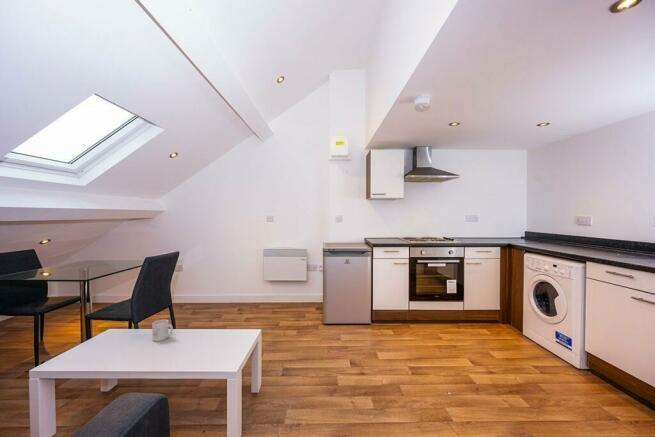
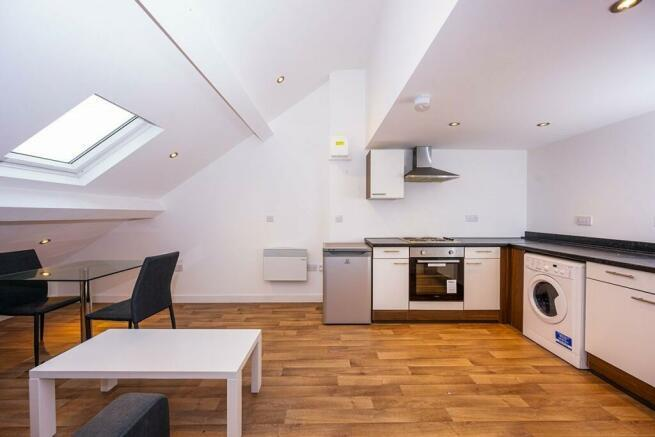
- mug (163, 330)
